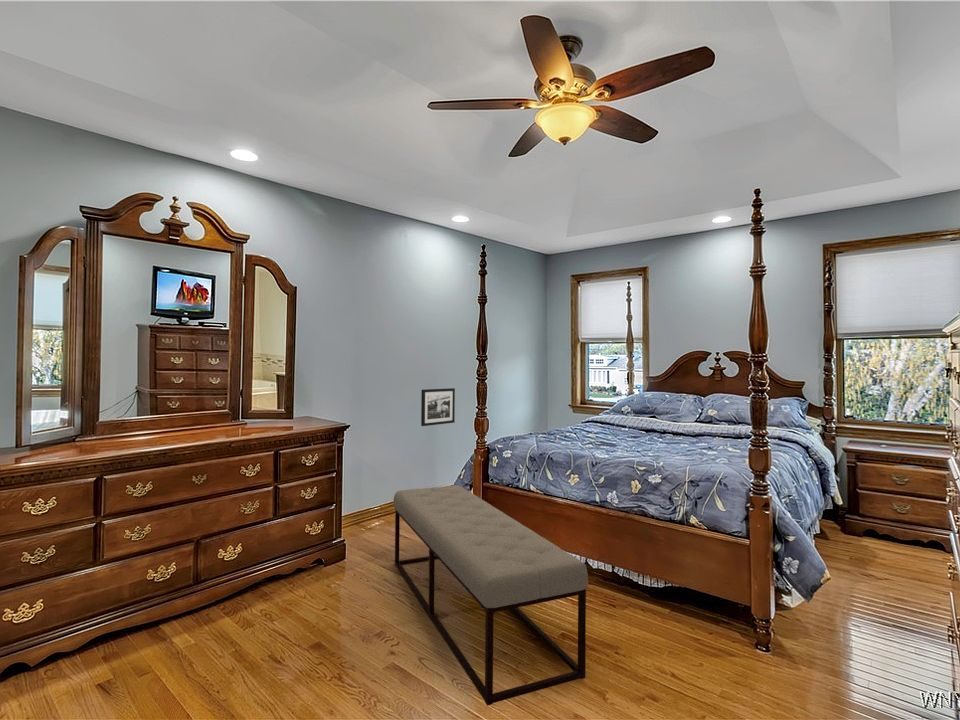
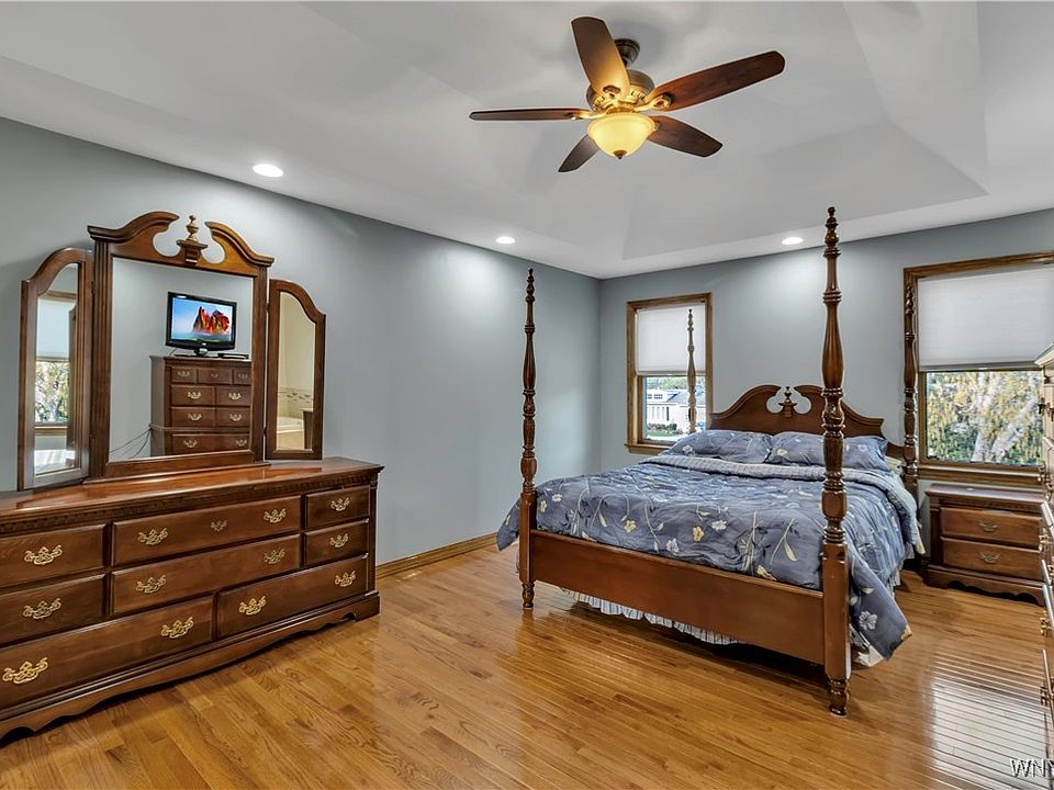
- picture frame (438, 406)
- bench (469, 563)
